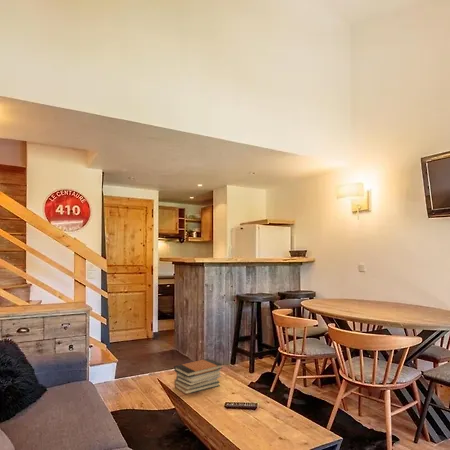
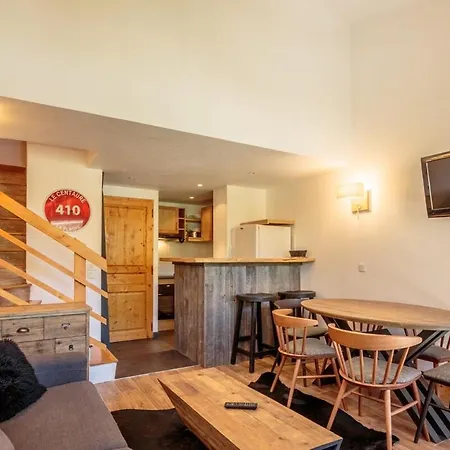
- book stack (198, 375)
